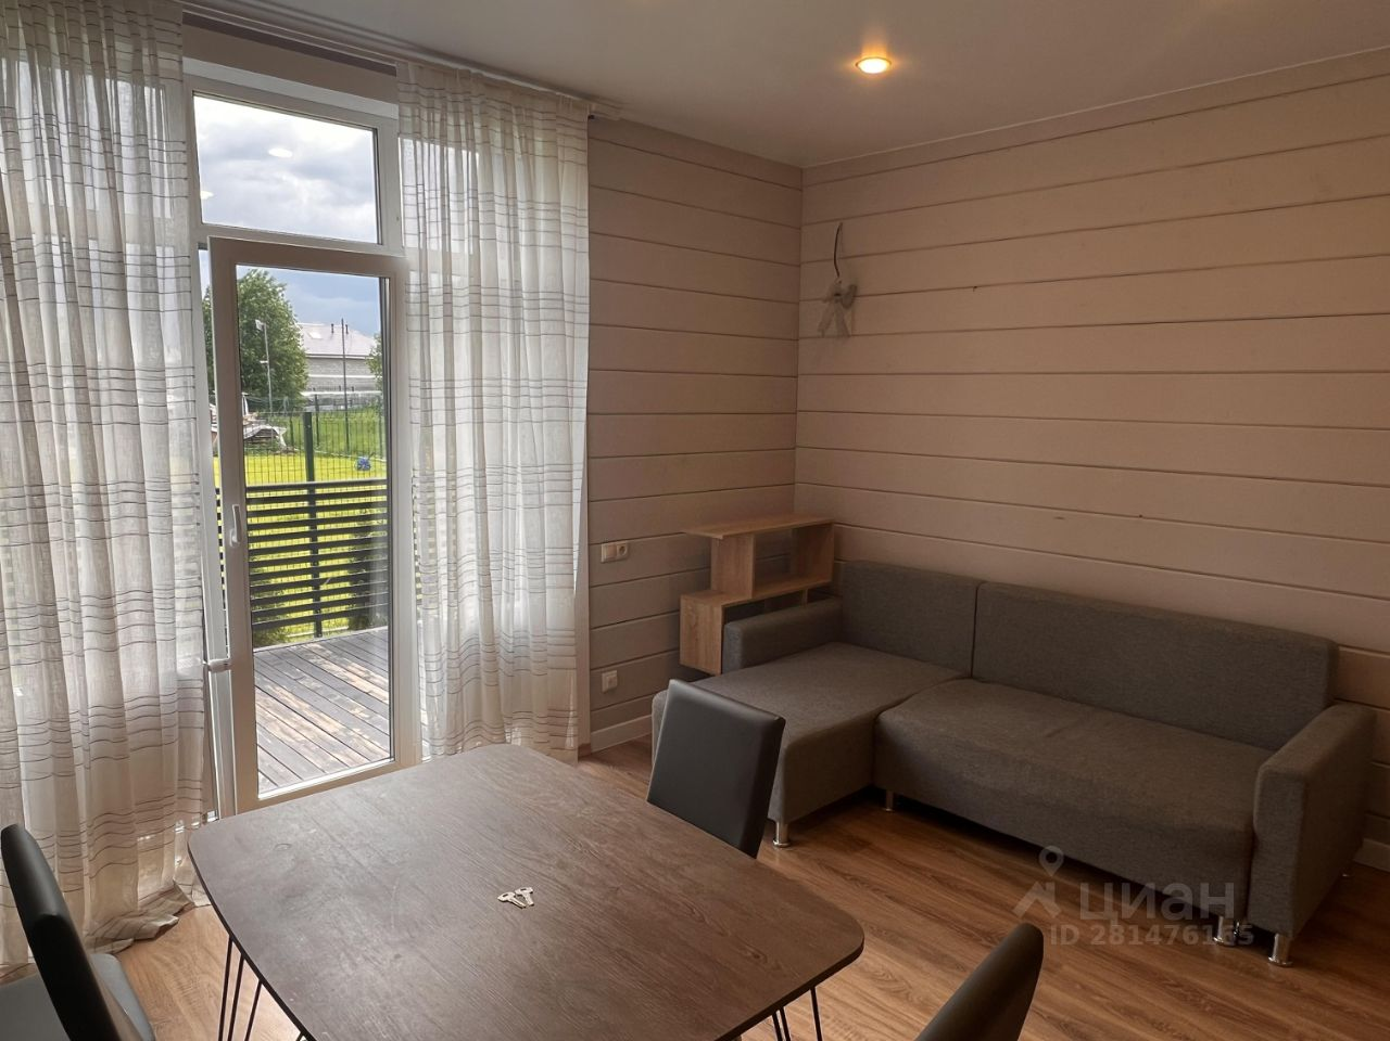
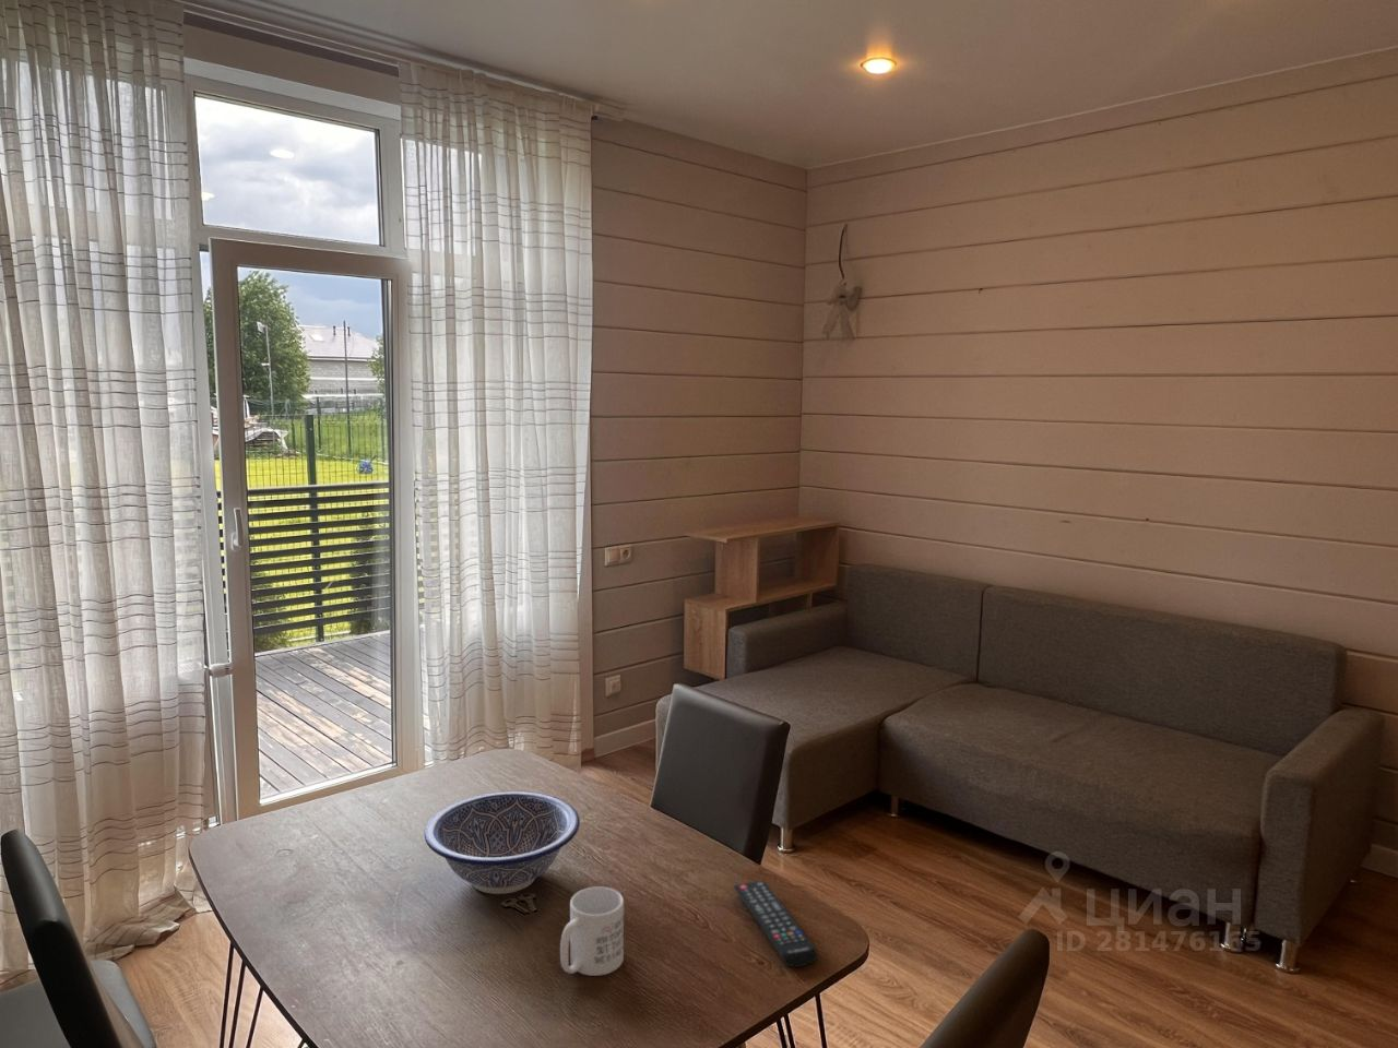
+ mug (589, 936)
+ decorative bowl (503, 850)
+ remote control (772, 919)
